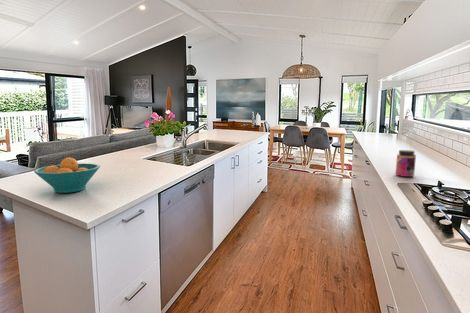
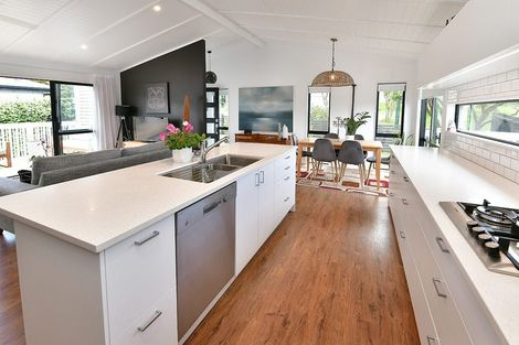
- jar (405, 163)
- fruit bowl (69, 173)
